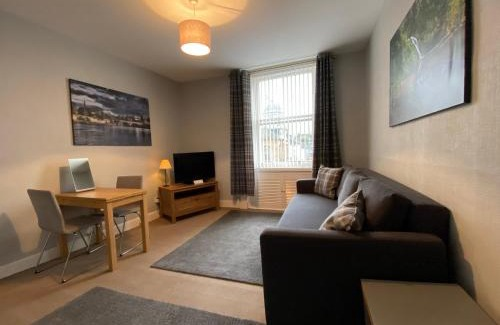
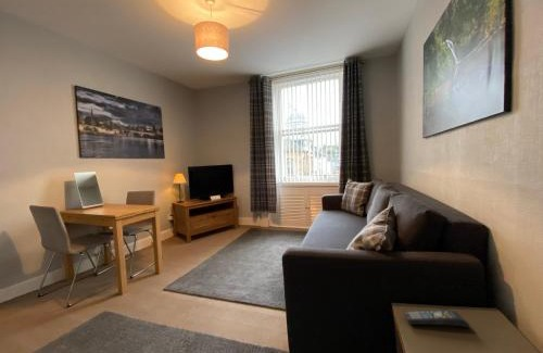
+ remote control (434, 317)
